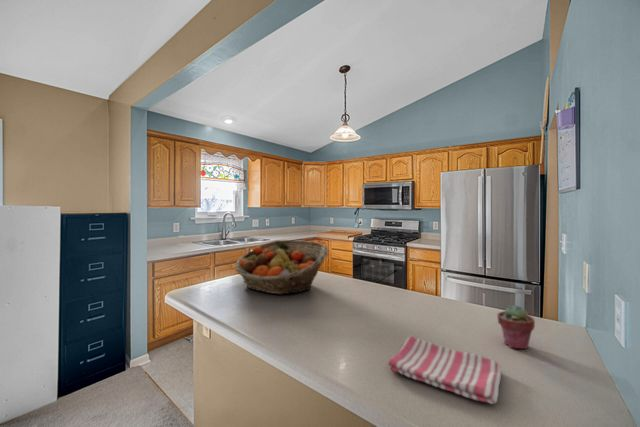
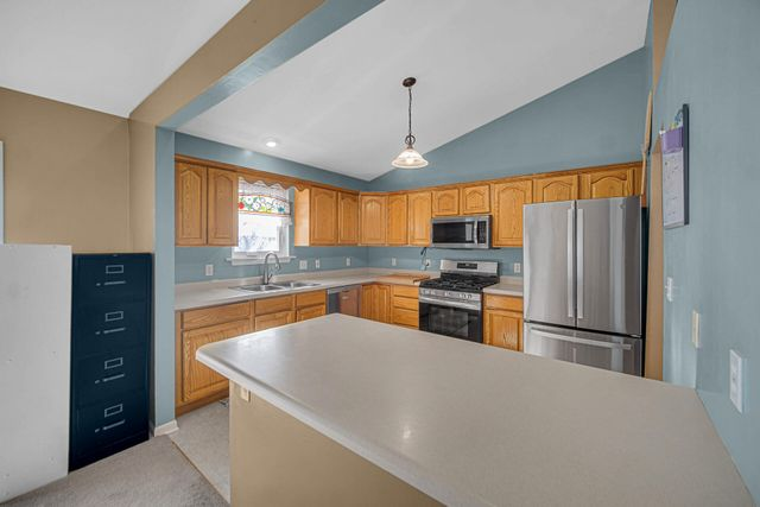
- fruit basket (281, 264)
- dish towel (444, 364)
- potted succulent (515, 324)
